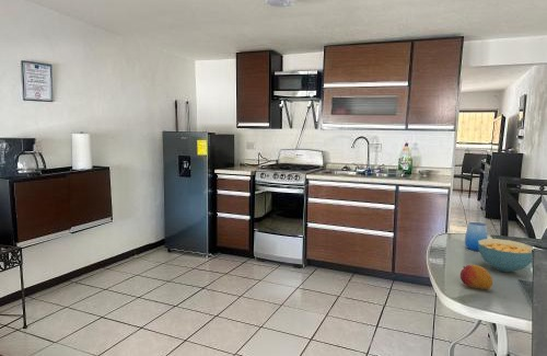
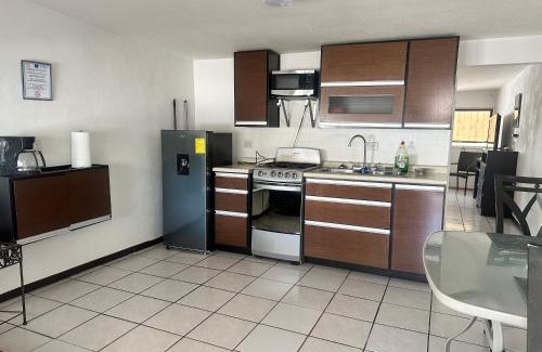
- fruit (476, 276)
- cup (476, 236)
- cereal bowl (504, 257)
